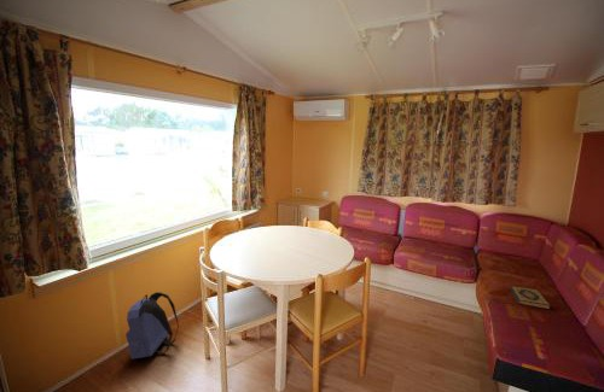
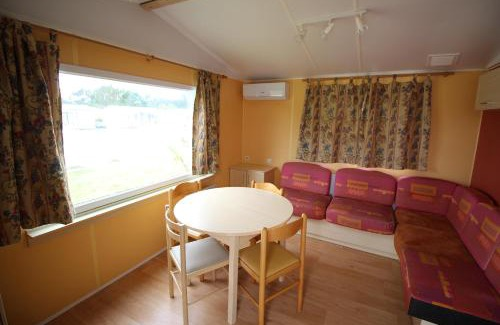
- hardback book (528, 296)
- backpack (155, 322)
